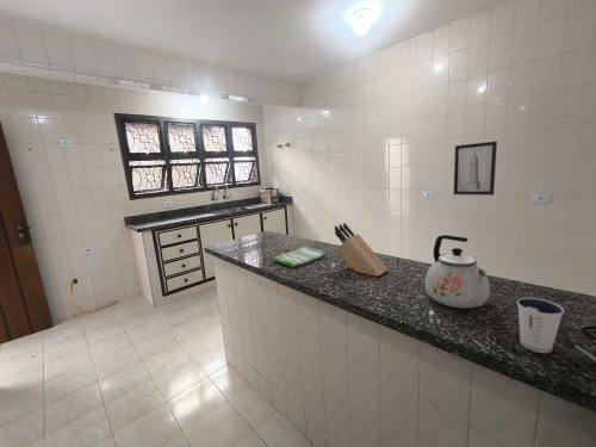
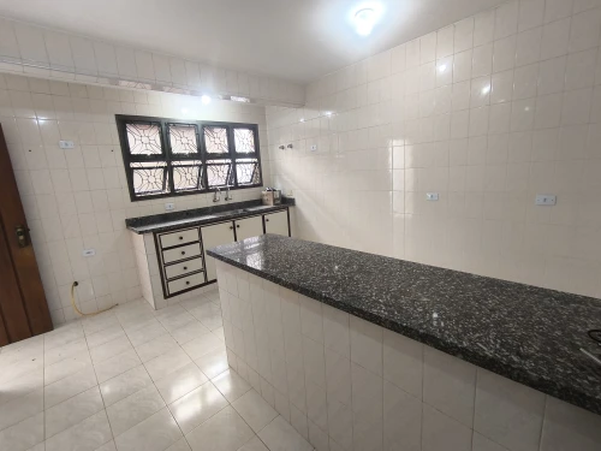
- dish towel (299, 255)
- knife block (358, 247)
- wall art (473, 169)
- dixie cup (538, 325)
- kettle (457, 268)
